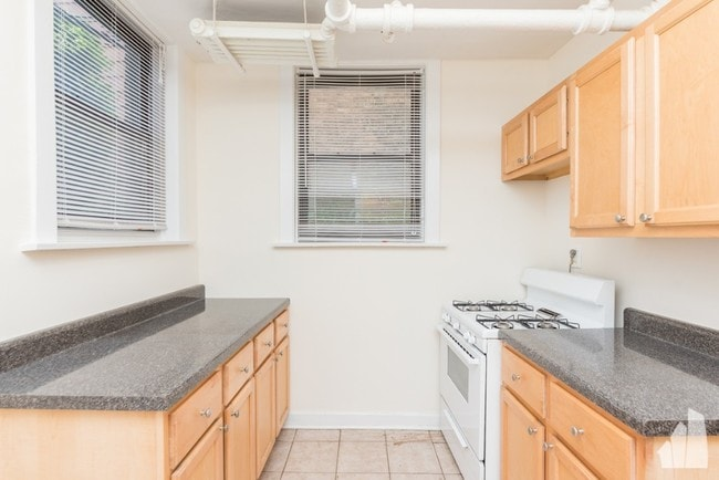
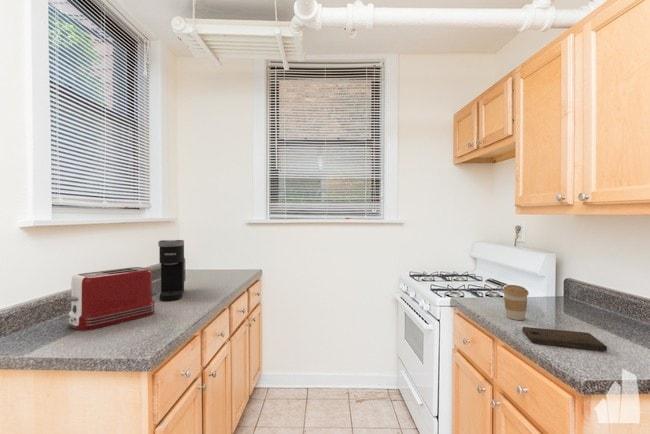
+ coffee maker (172, 267)
+ toaster (114, 294)
+ cutting board (561, 337)
+ coffee cup (515, 301)
